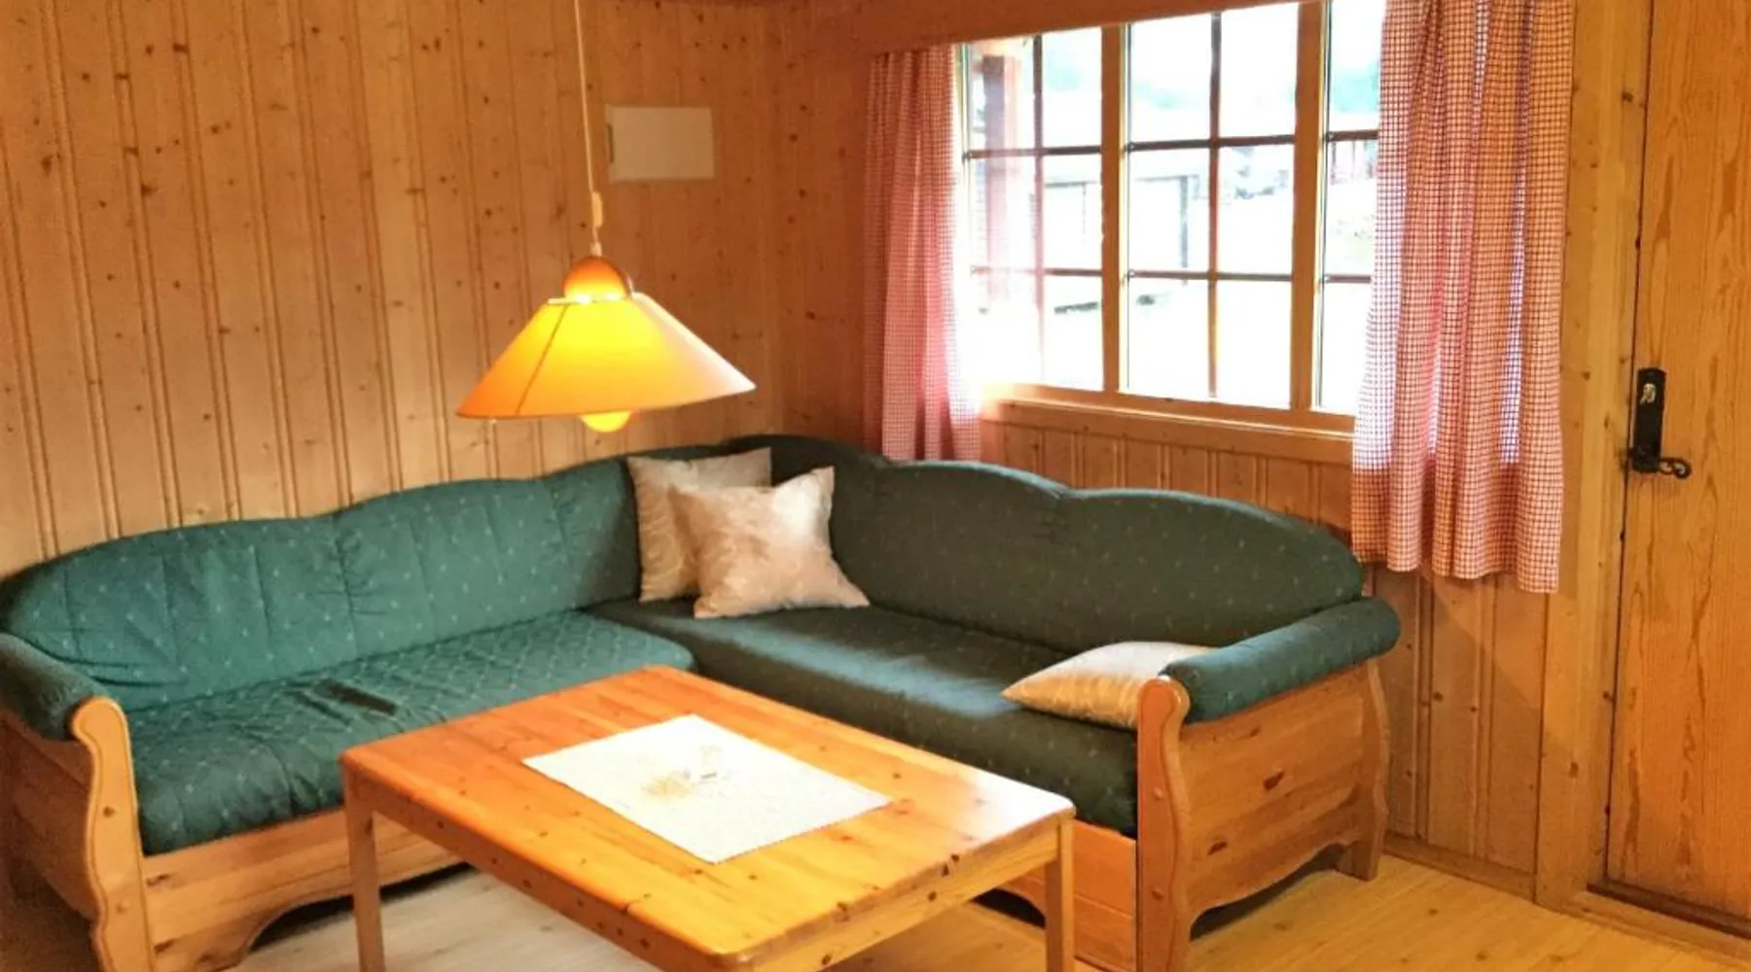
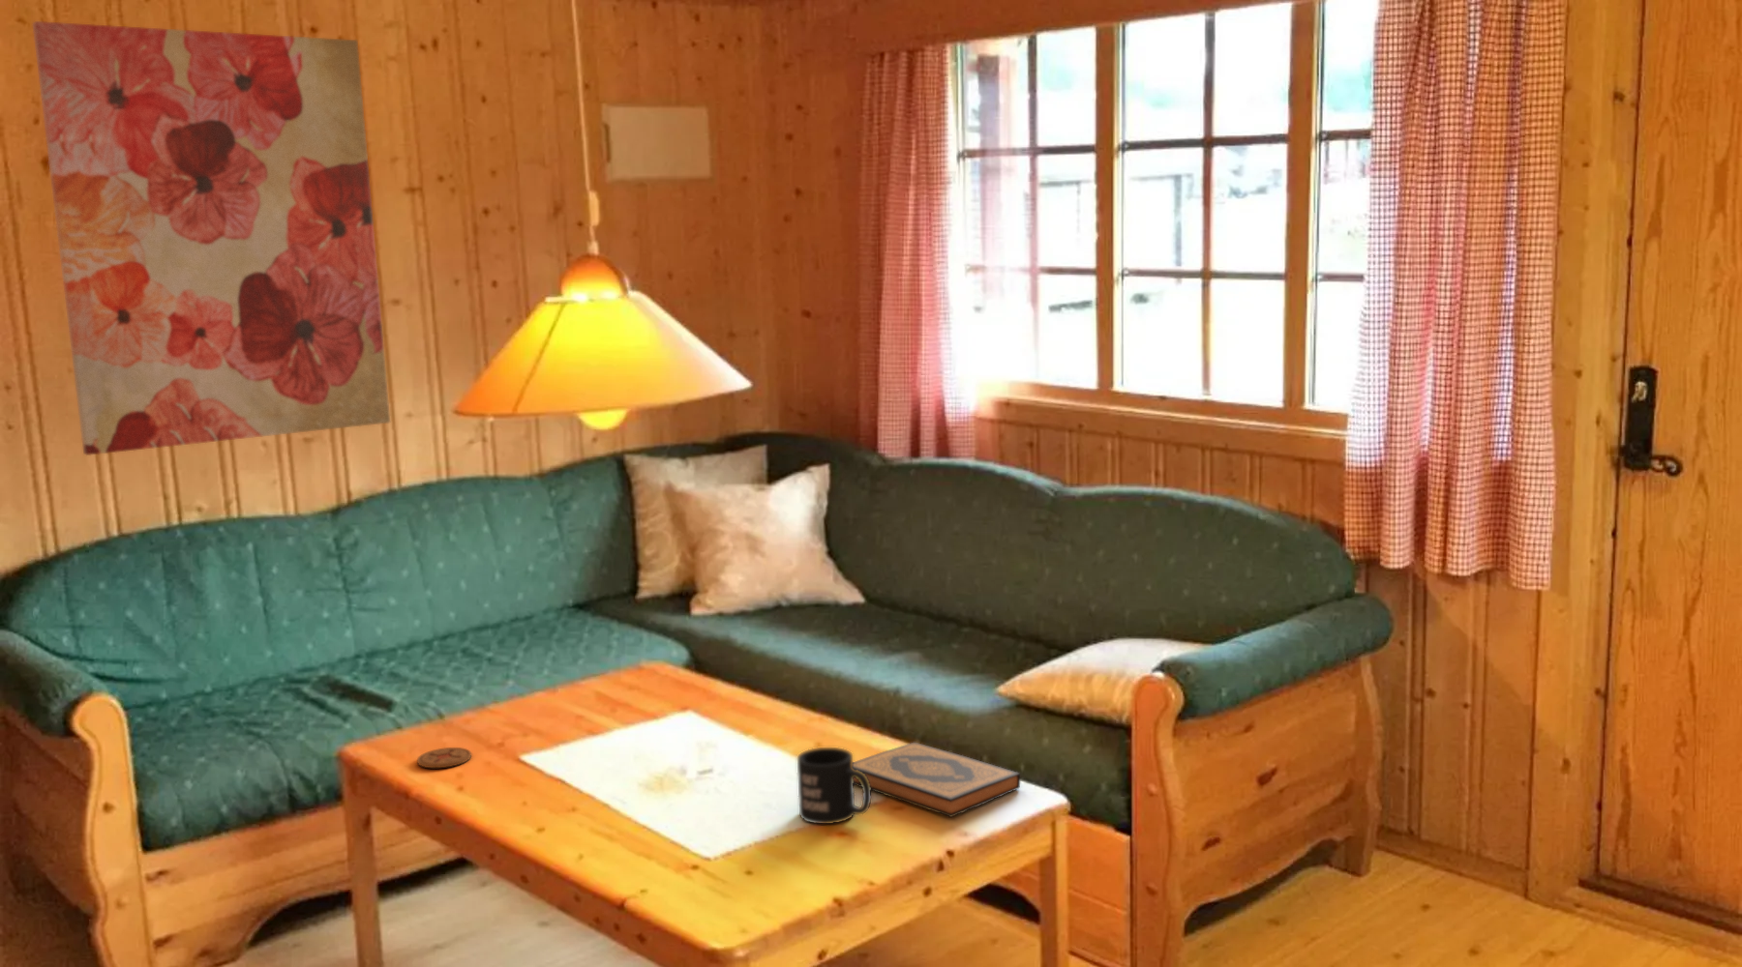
+ mug (836, 787)
+ wall art (225, 239)
+ hardback book (932, 776)
+ coaster (444, 757)
